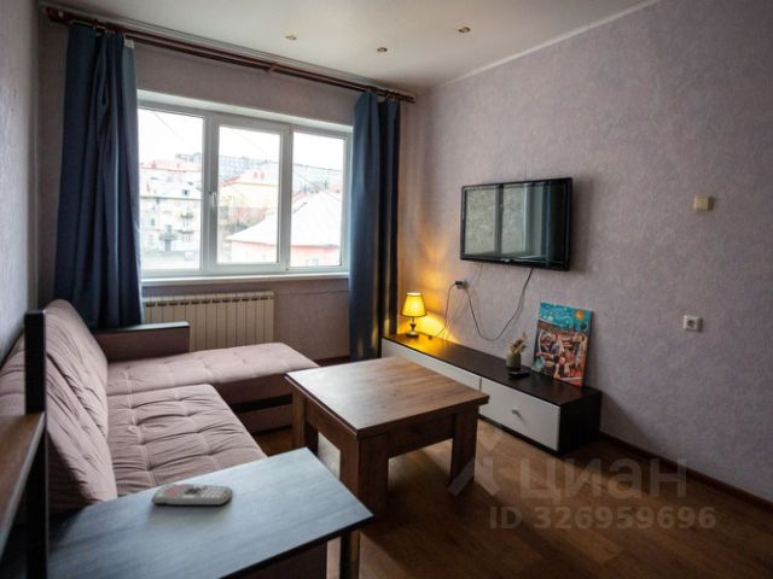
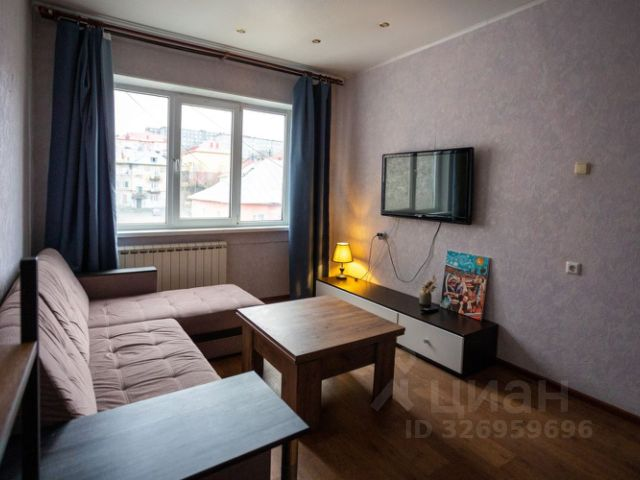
- remote control (193, 495)
